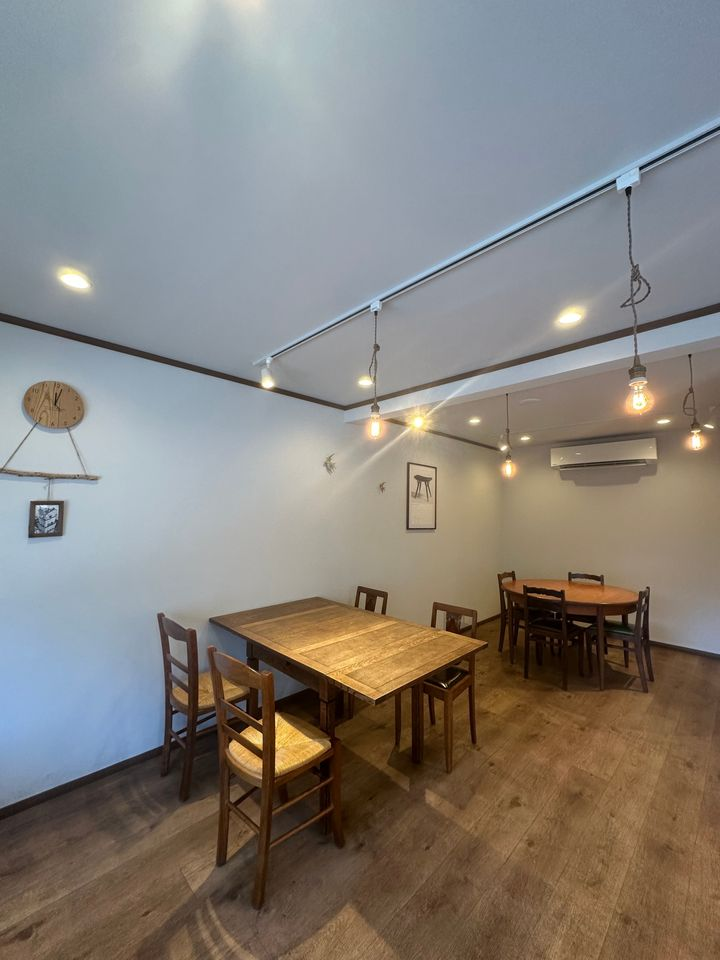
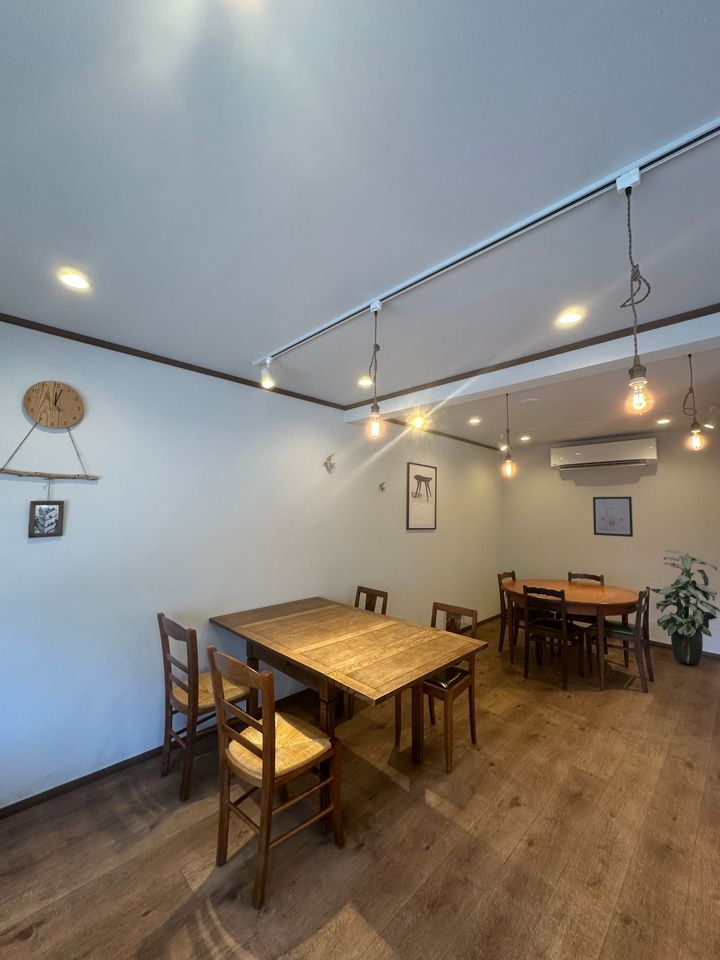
+ indoor plant (682, 605)
+ wall art (612, 516)
